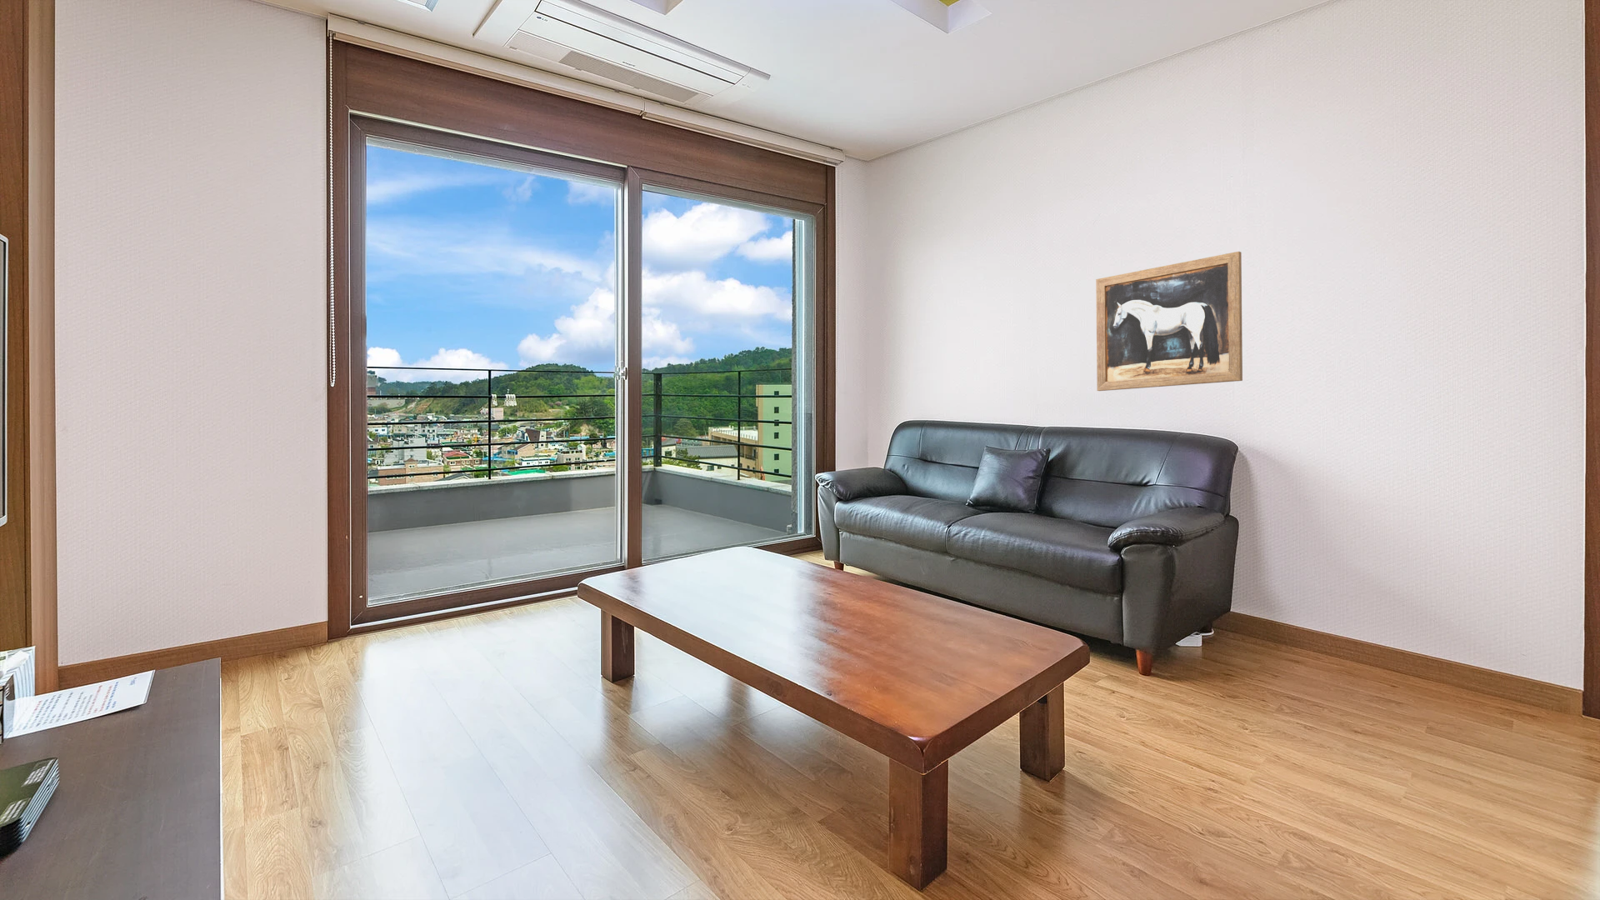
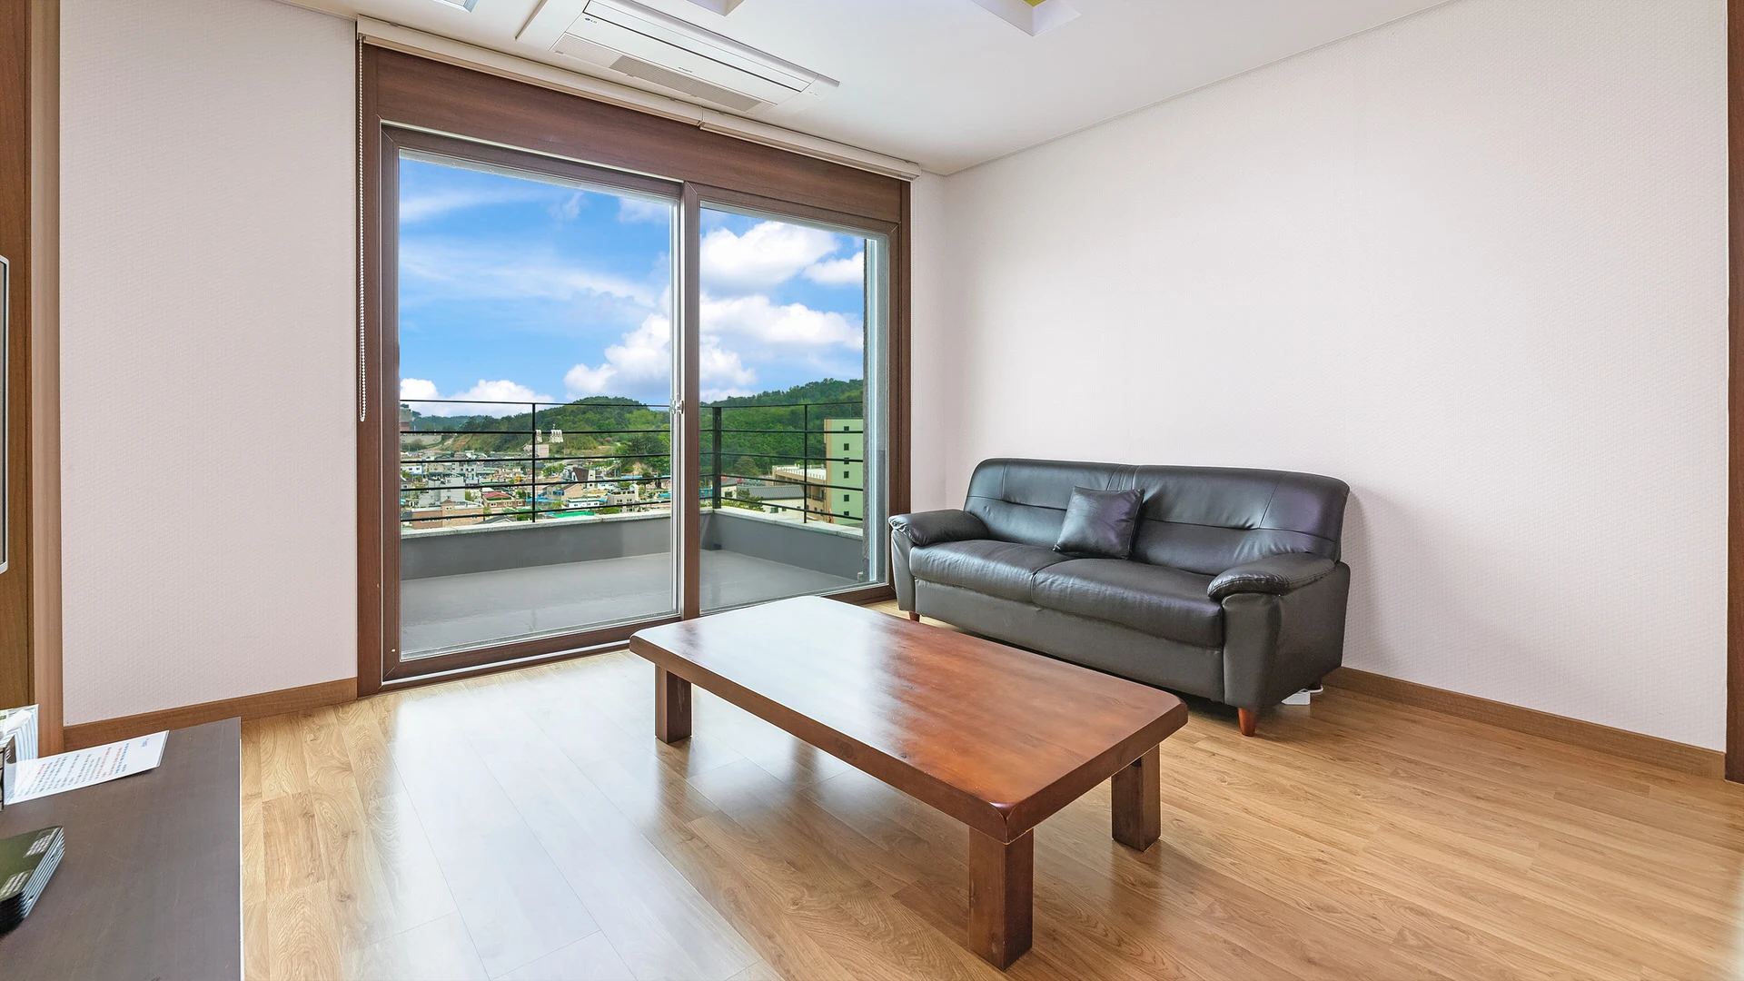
- wall art (1164, 326)
